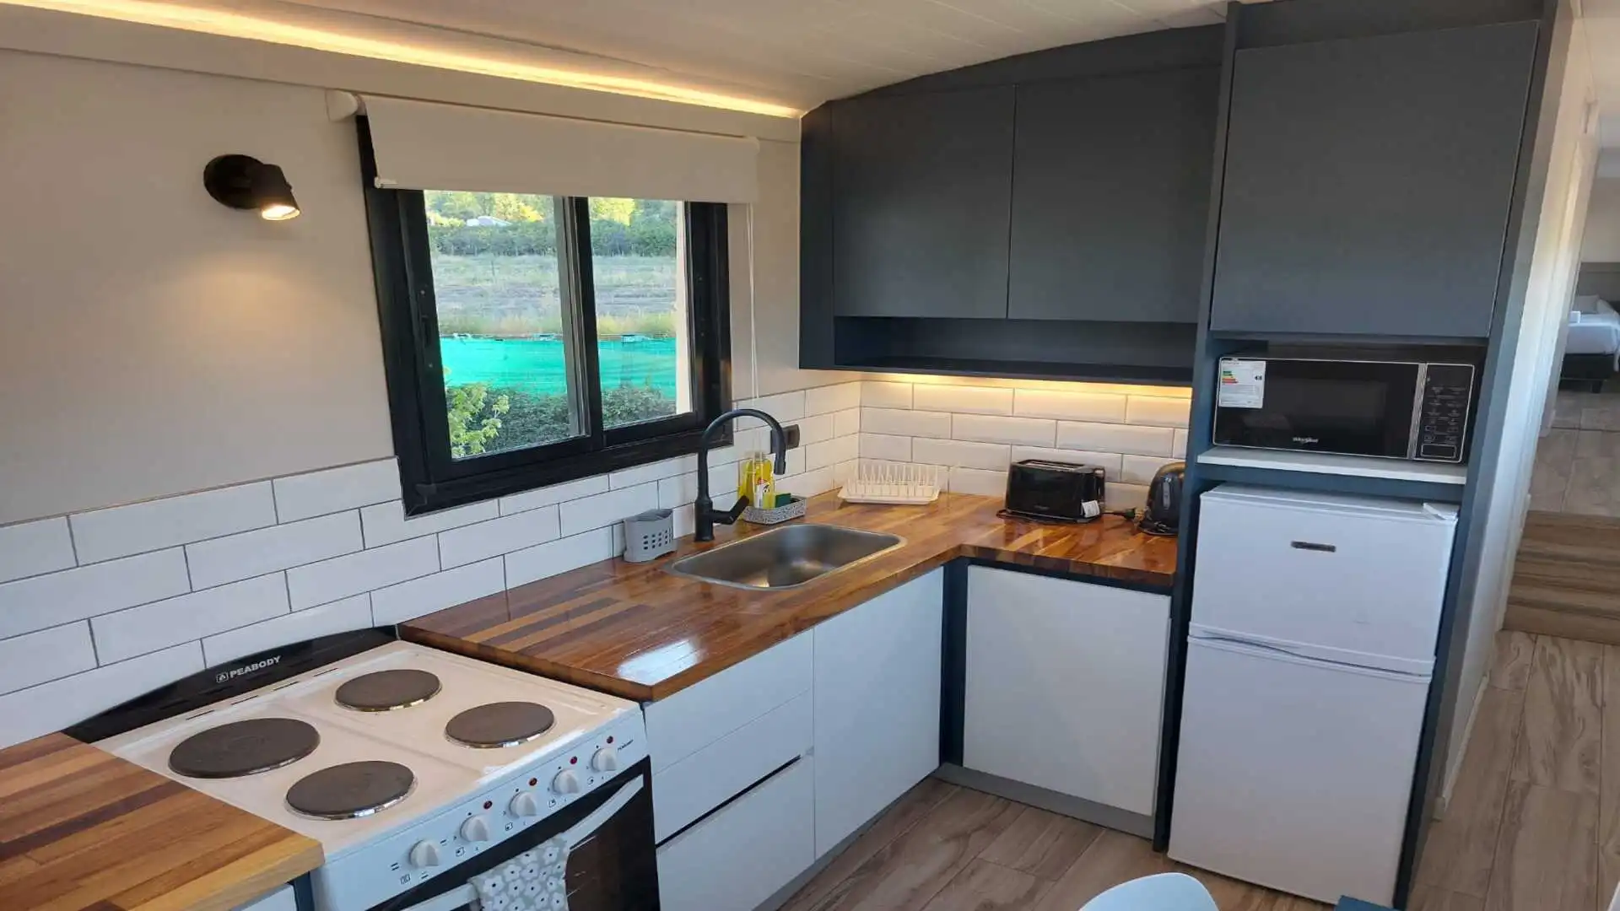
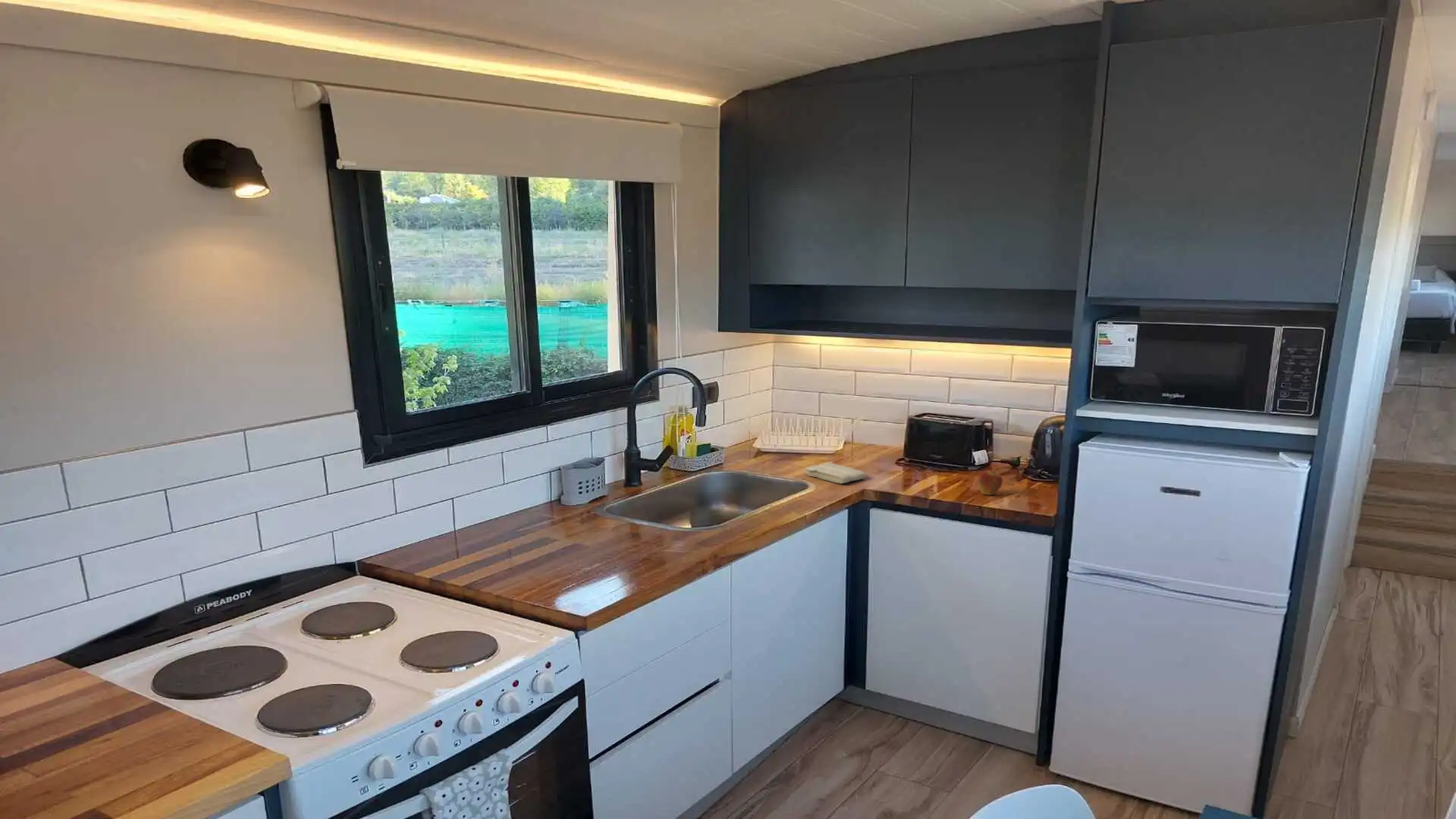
+ washcloth (834, 472)
+ fruit (990, 481)
